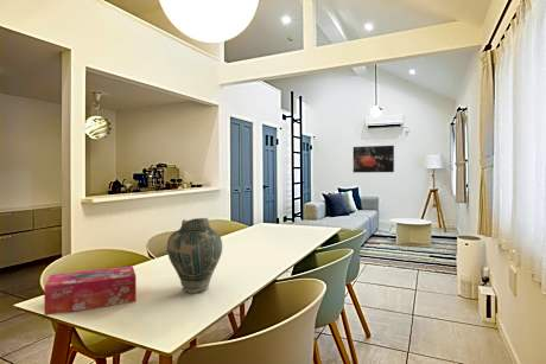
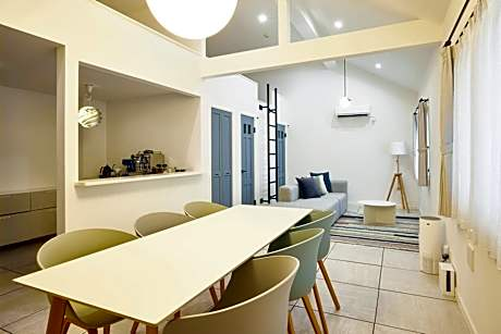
- wall art (373, 159)
- tissue box (93, 288)
- vase (195, 253)
